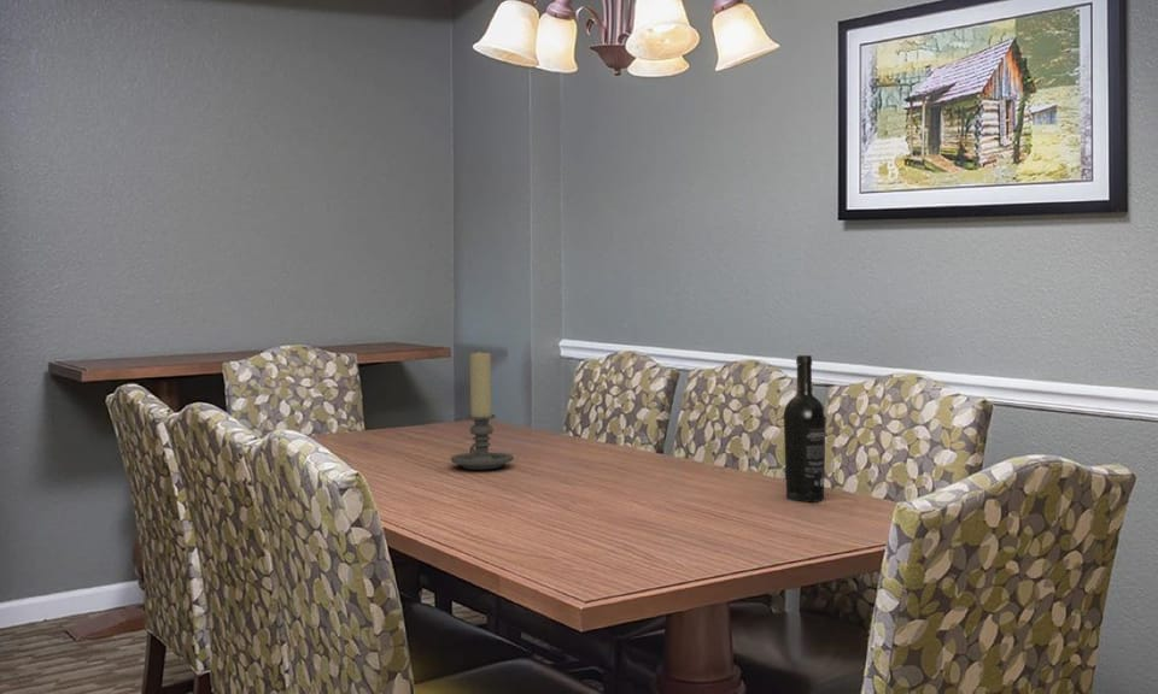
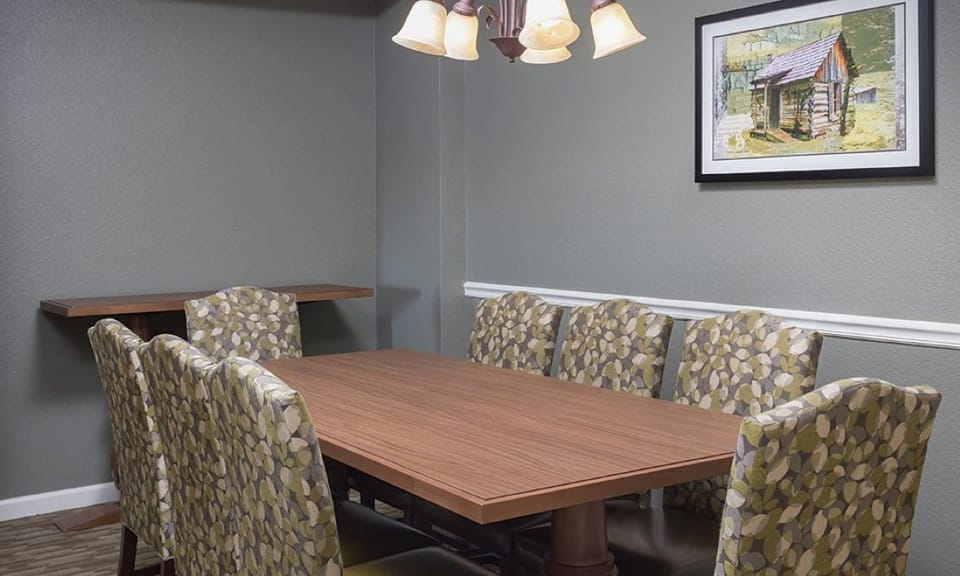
- wine bottle (805, 428)
- candle holder (479, 407)
